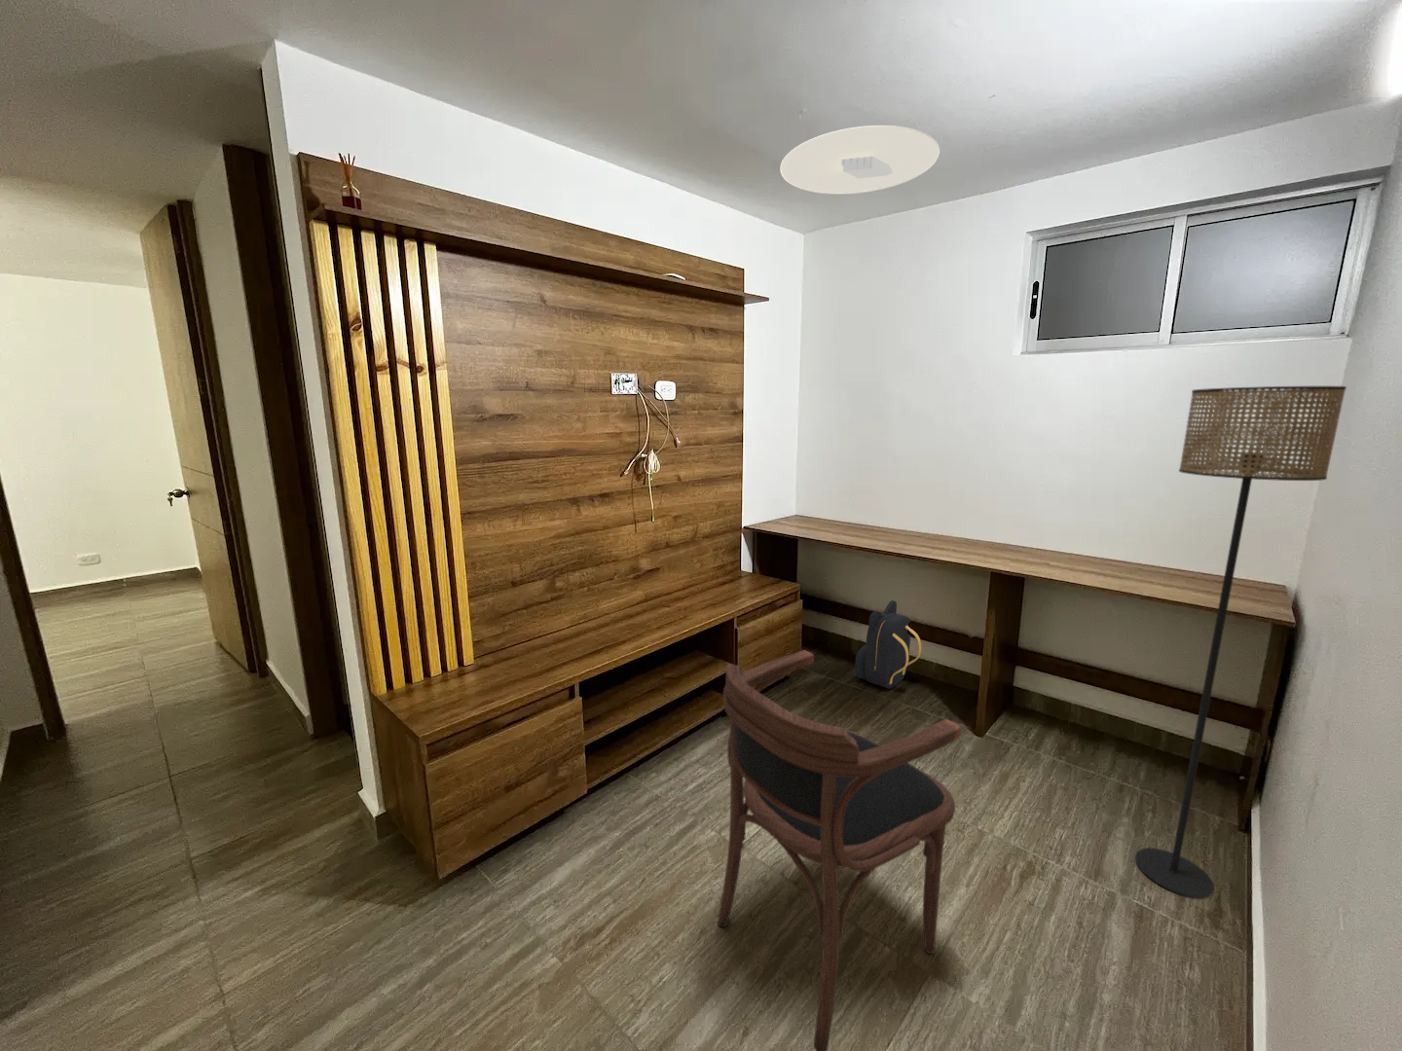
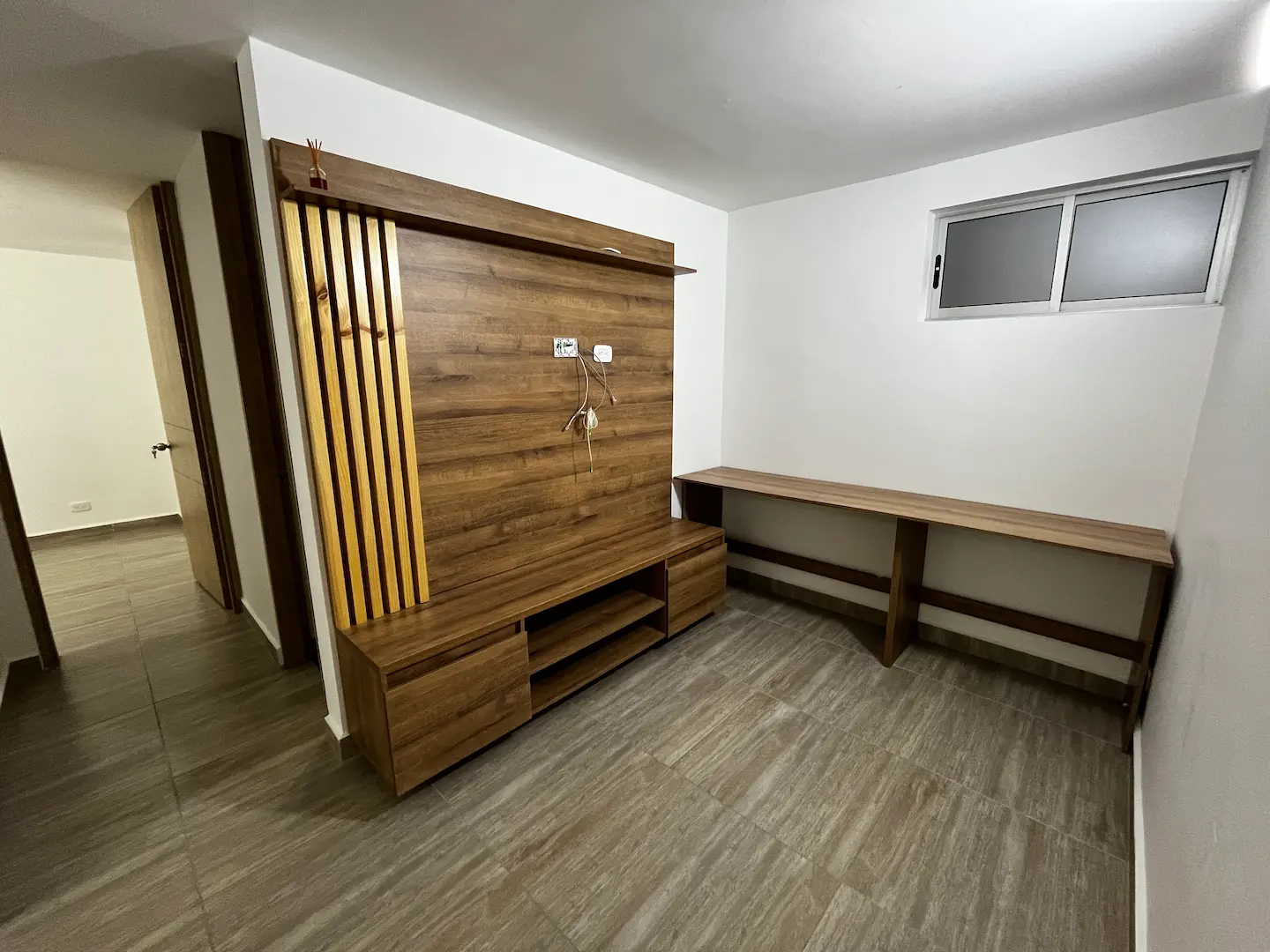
- backpack (890, 645)
- floor lamp (1214, 651)
- ceiling light (857, 156)
- armchair (832, 810)
